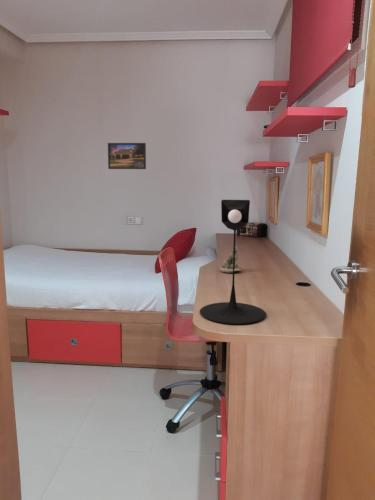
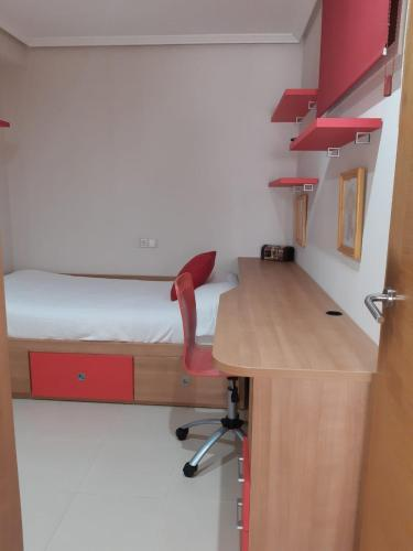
- desk lamp (234, 258)
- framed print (126, 156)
- succulent planter (230, 258)
